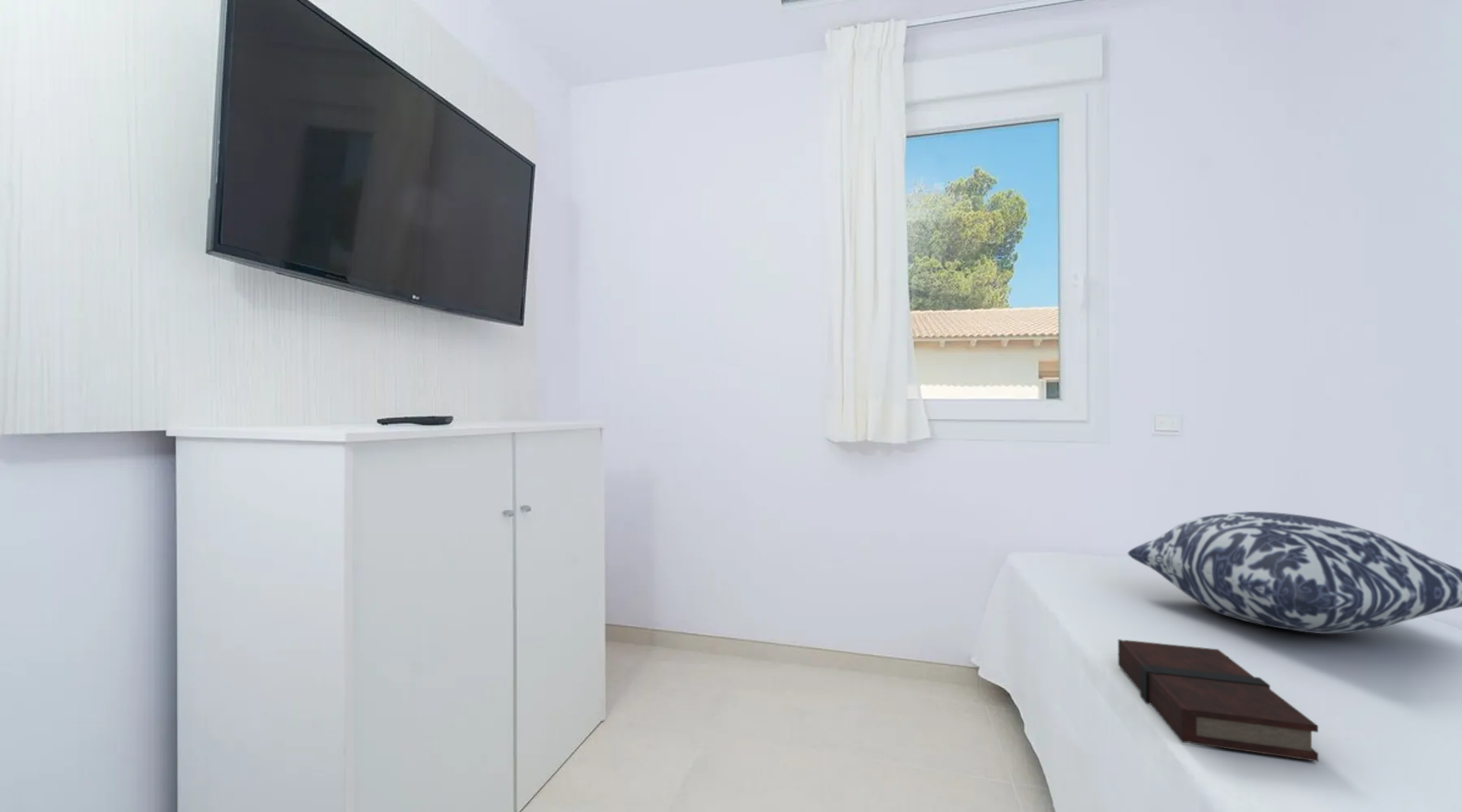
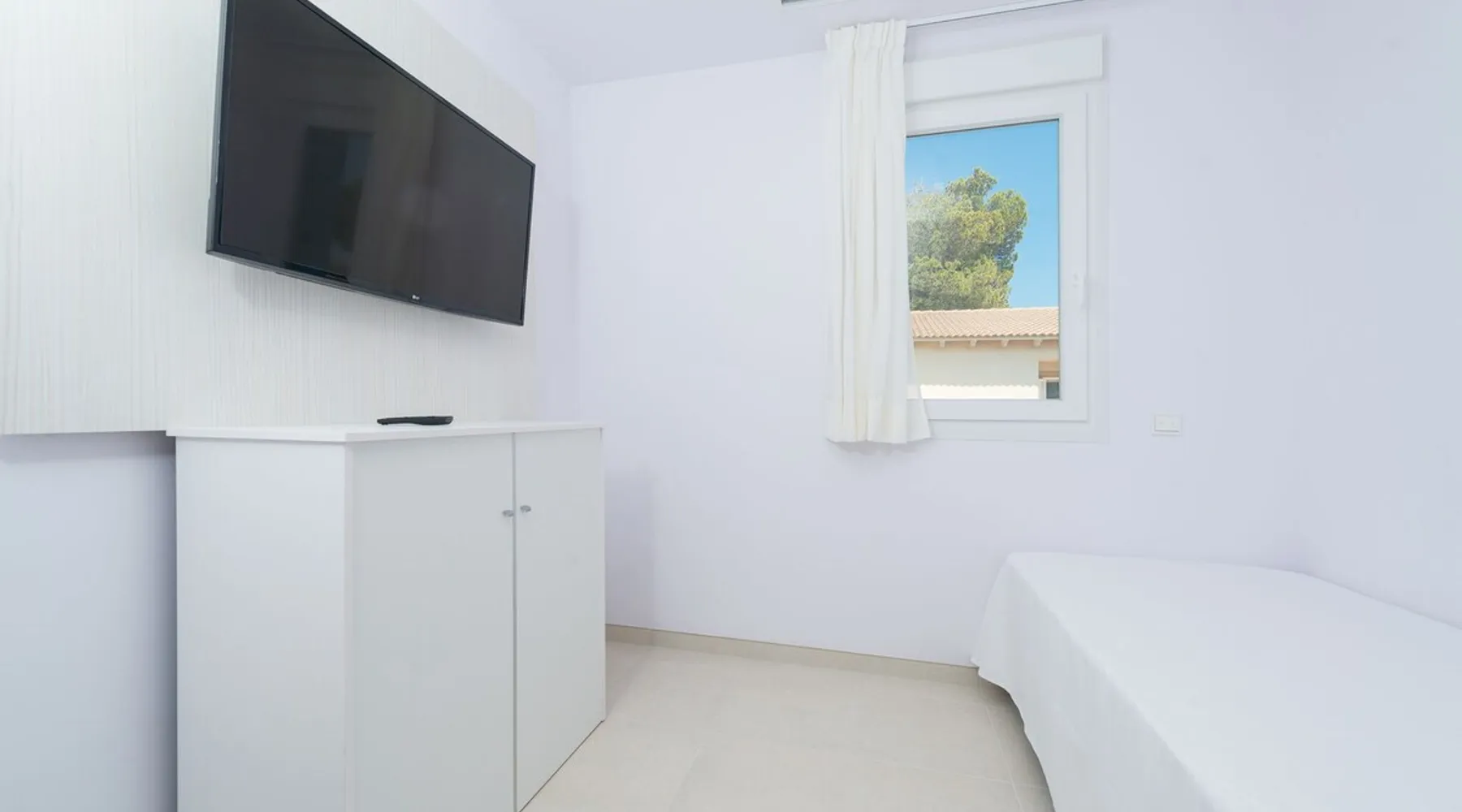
- cushion (1284, 568)
- book (1203, 690)
